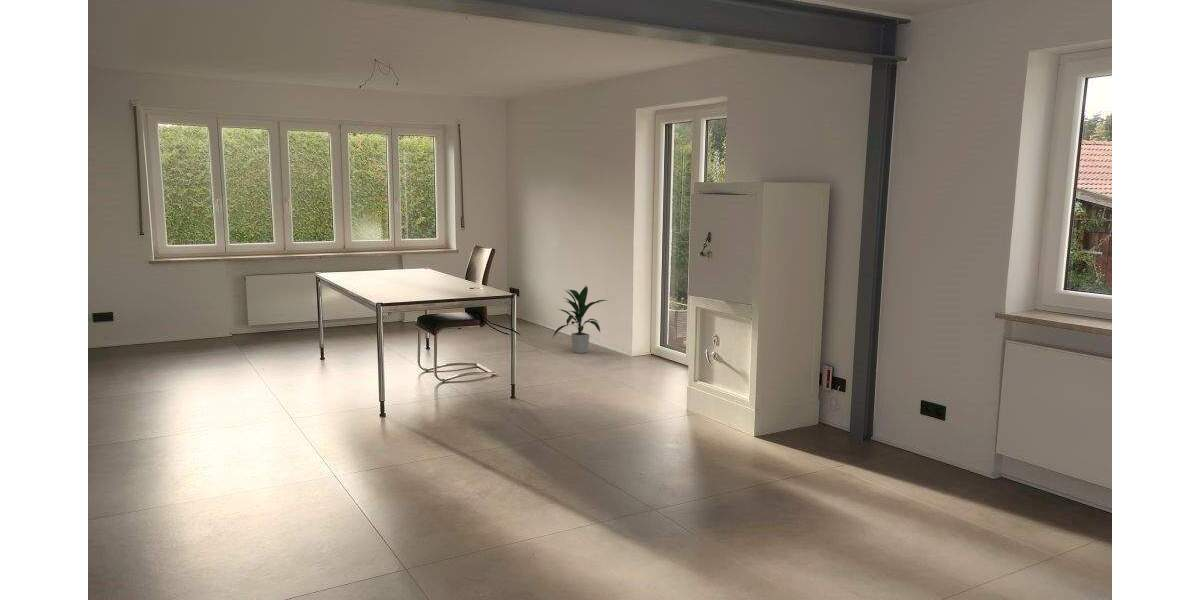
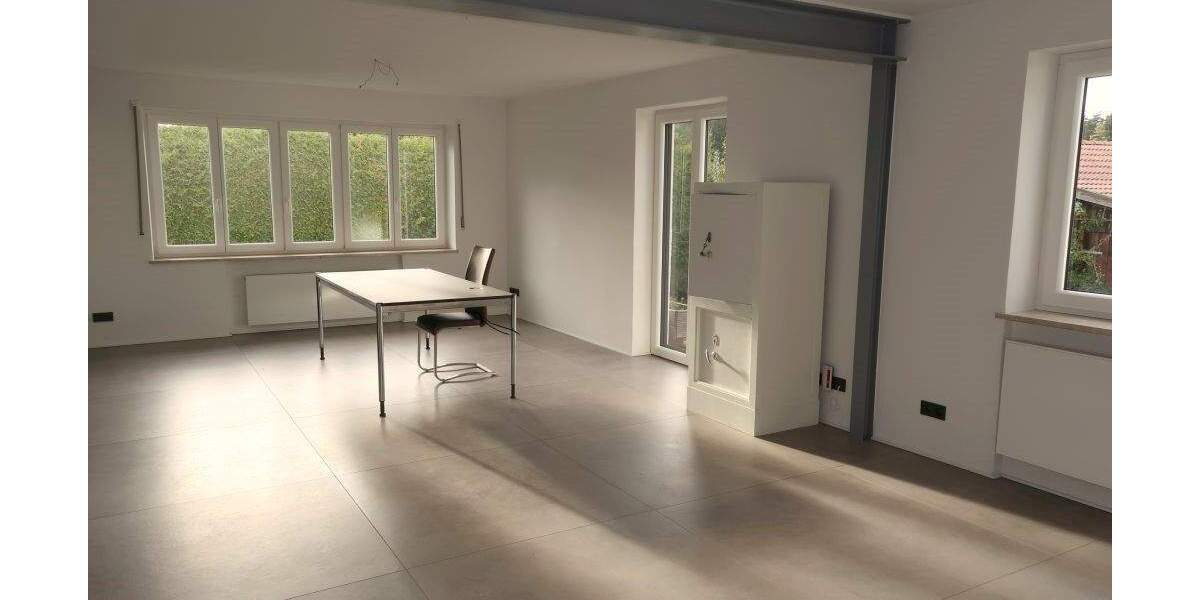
- indoor plant (577, 318)
